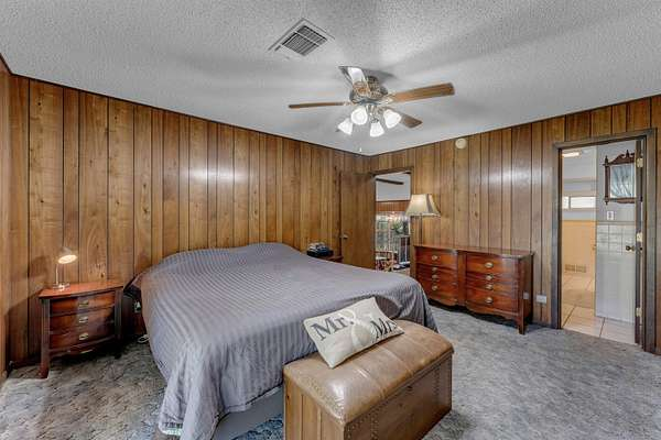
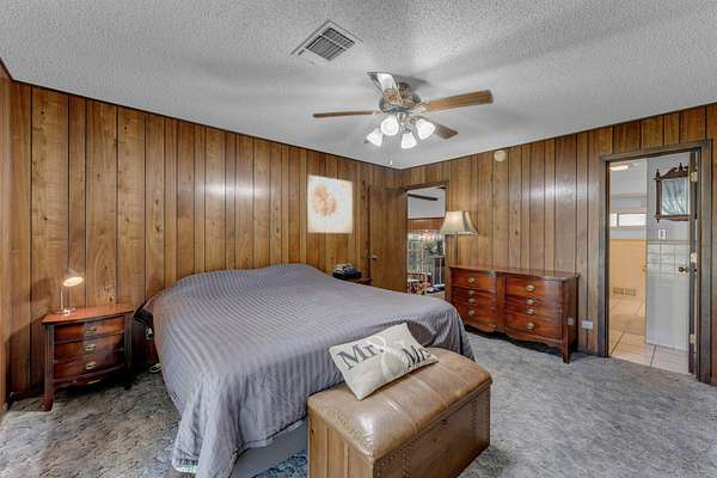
+ wall art (331, 206)
